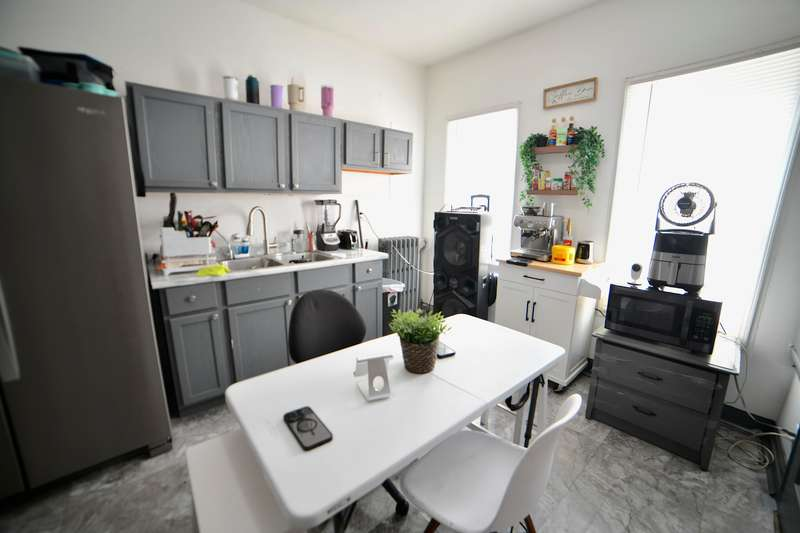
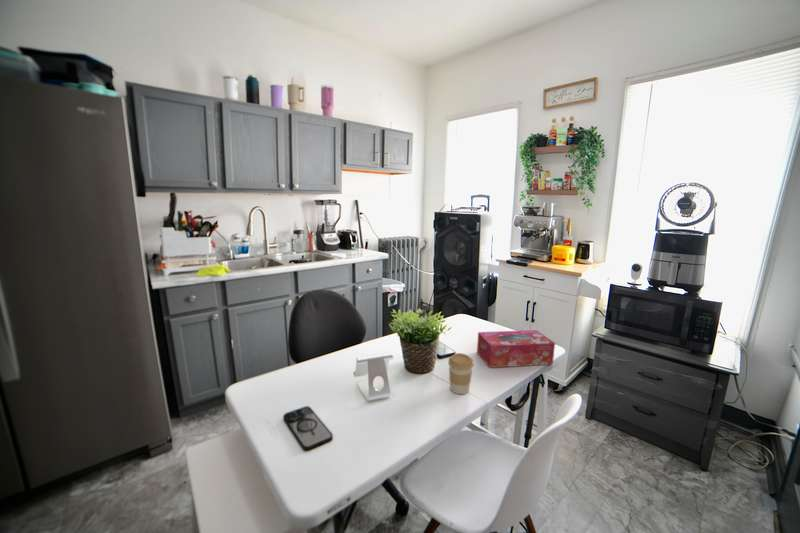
+ tissue box (514, 347)
+ coffee cup (460, 373)
